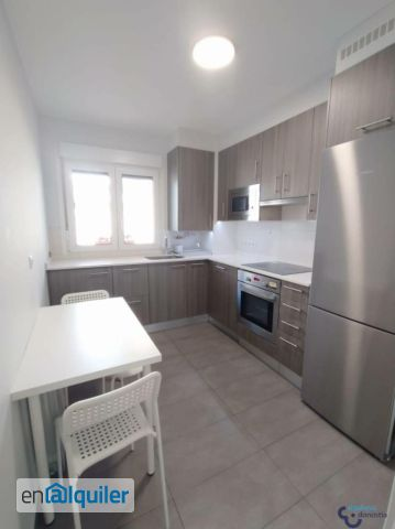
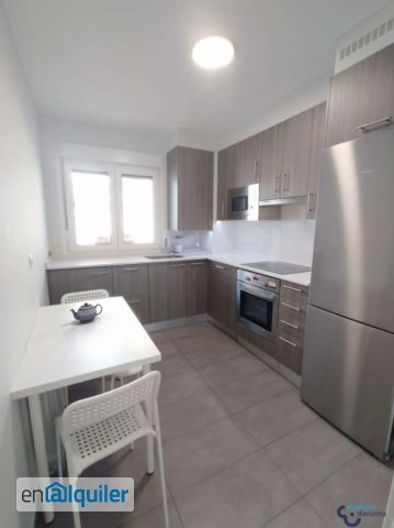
+ teapot (86, 311)
